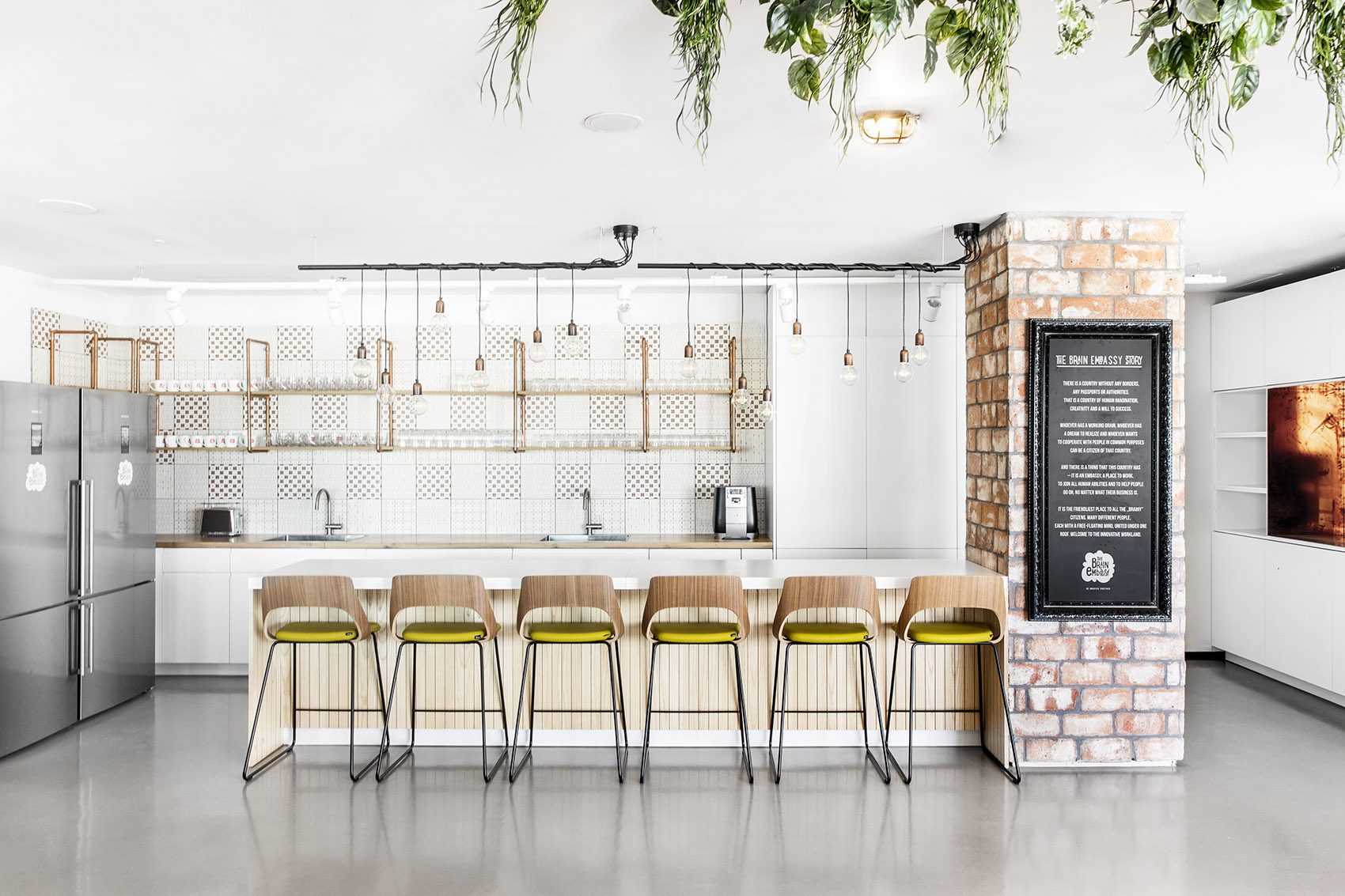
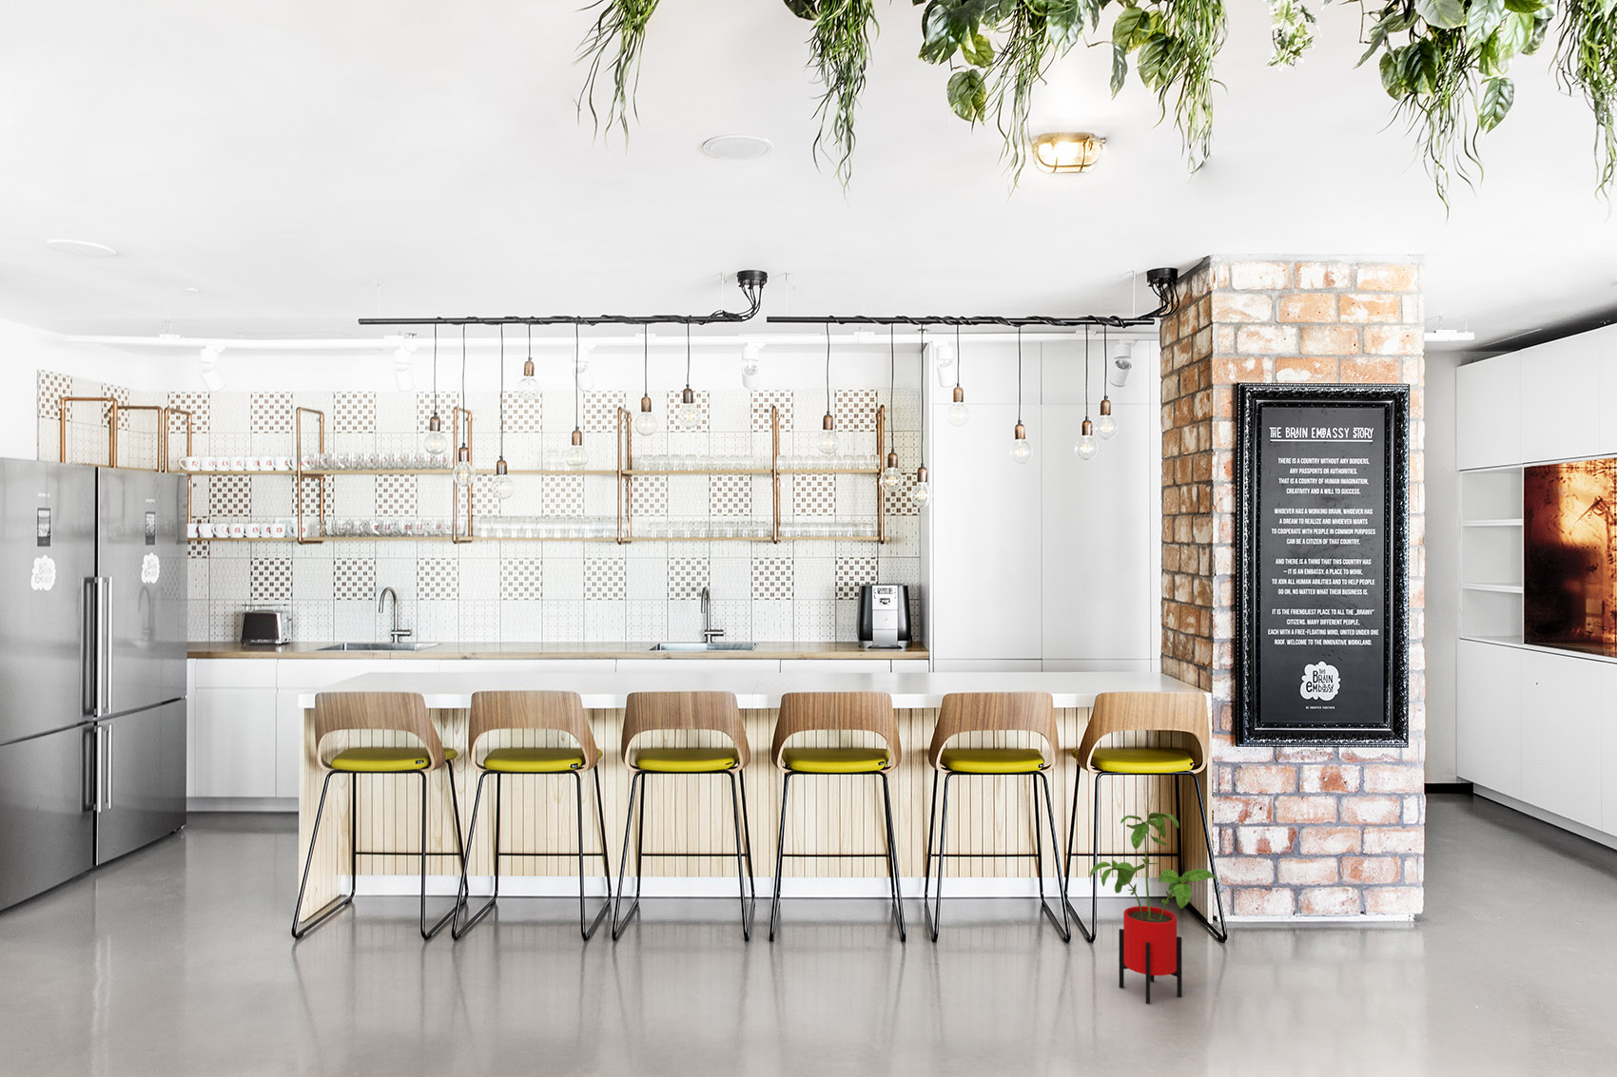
+ house plant (1154, 906)
